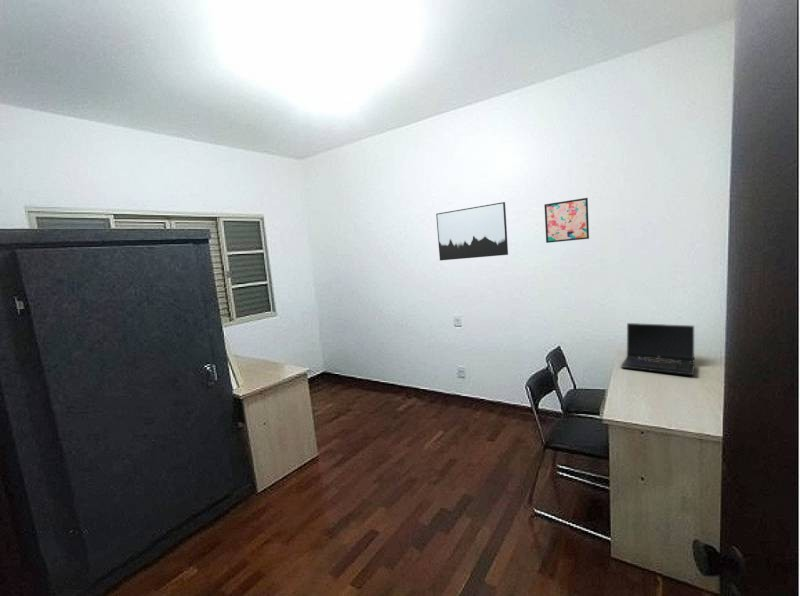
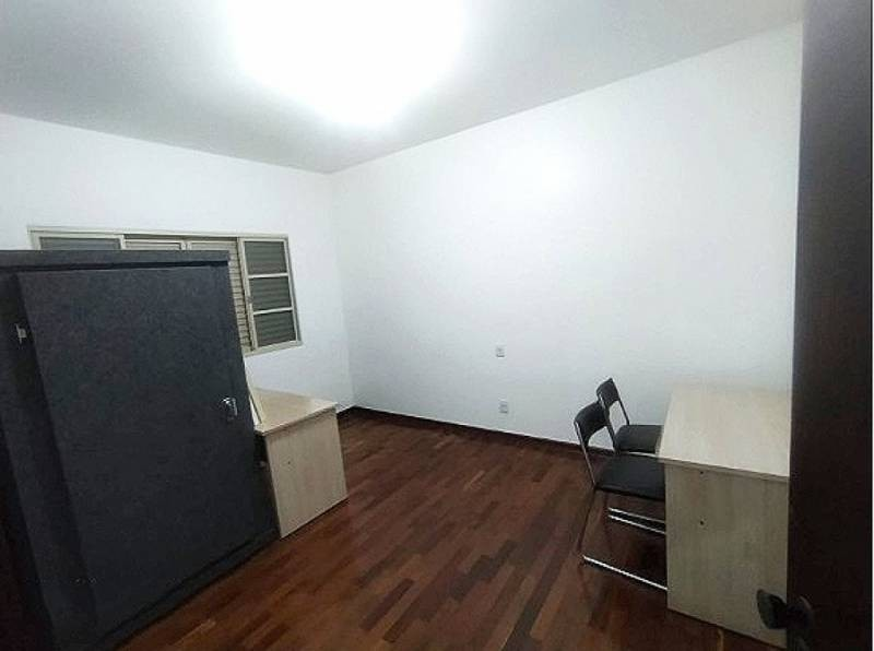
- laptop computer (657, 347)
- wall art (470, 233)
- wall art (566, 221)
